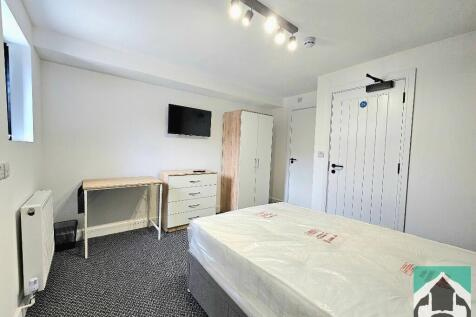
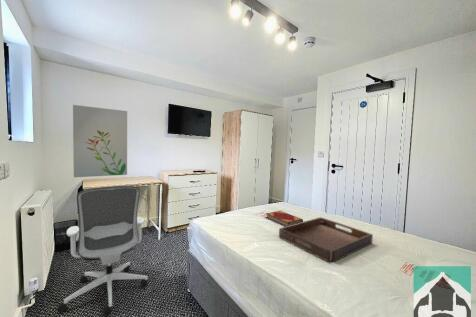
+ office chair (106, 238)
+ hardback book (283, 218)
+ serving tray (324, 235)
+ wall art (101, 142)
